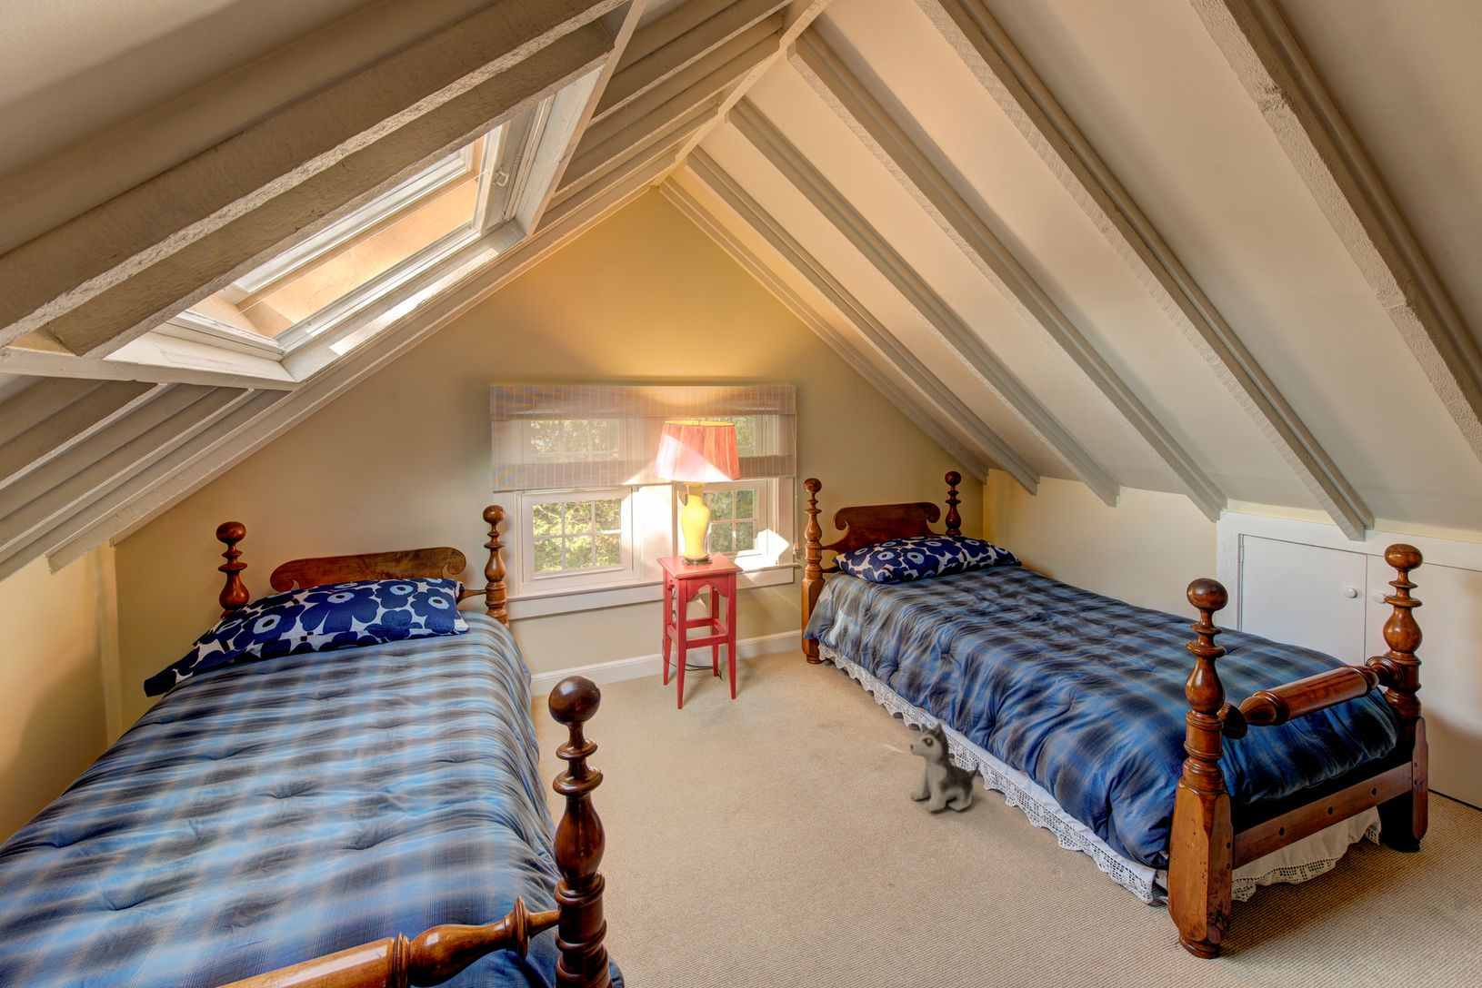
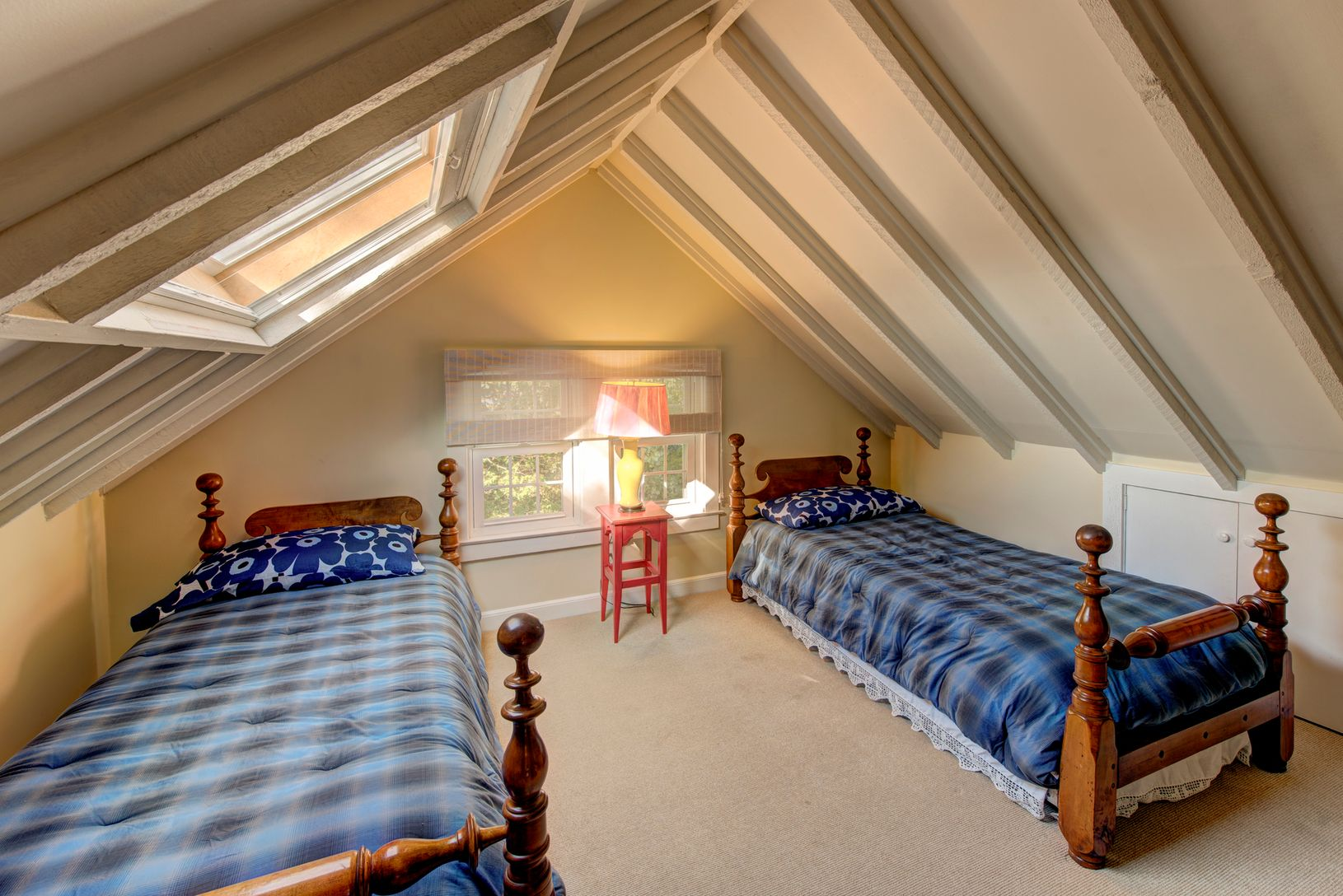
- plush toy (947, 759)
